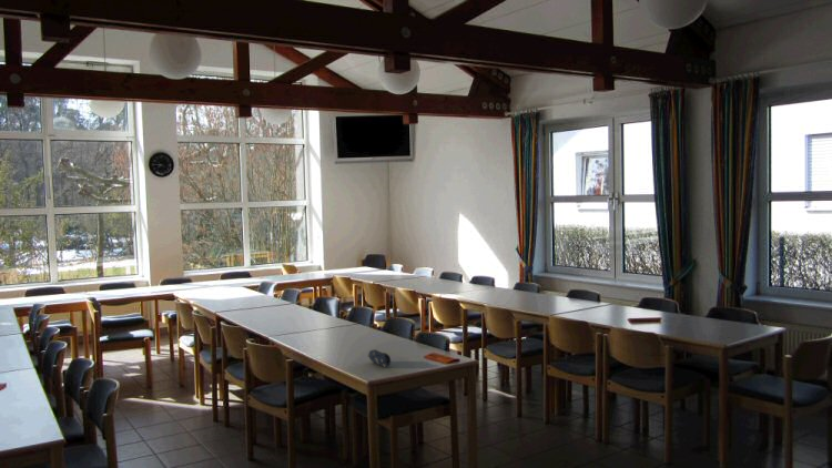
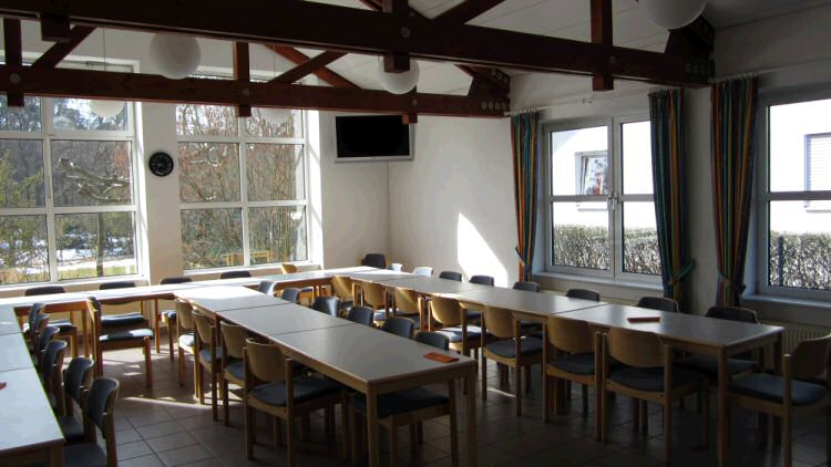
- pencil case (379, 358)
